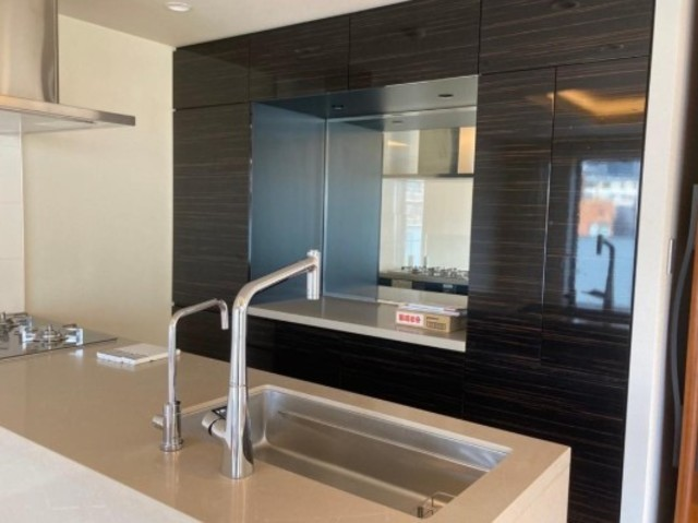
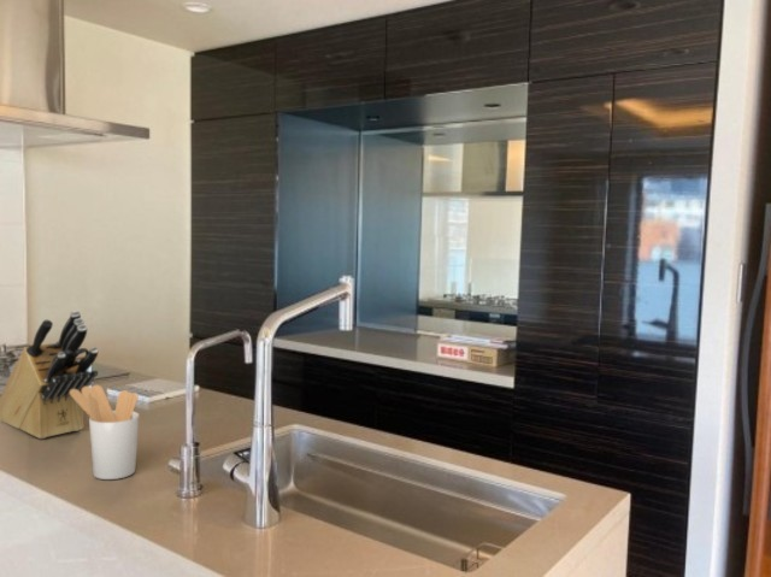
+ knife block (45, 367)
+ utensil holder (105, 429)
